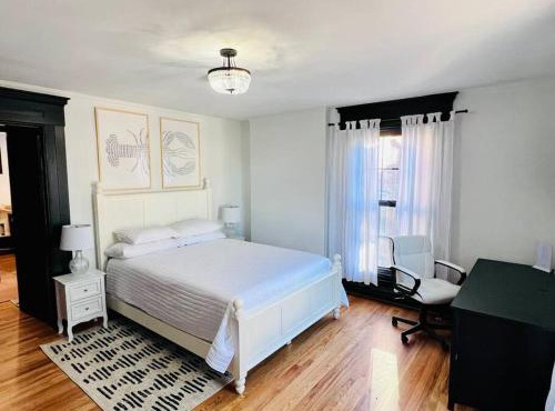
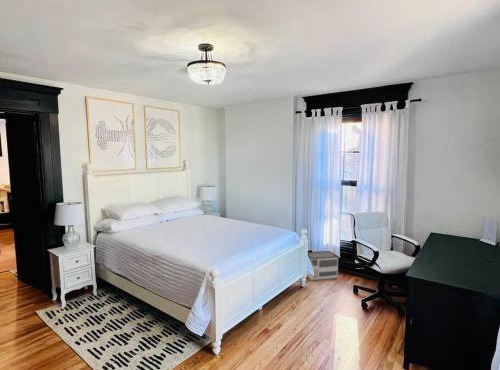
+ architectural model (320, 264)
